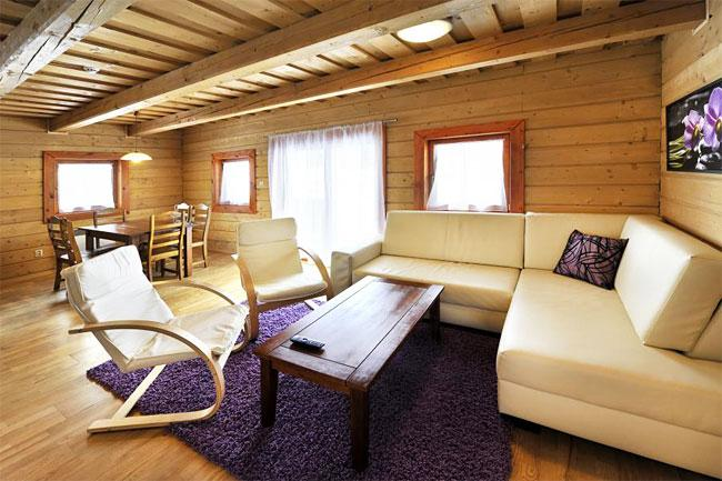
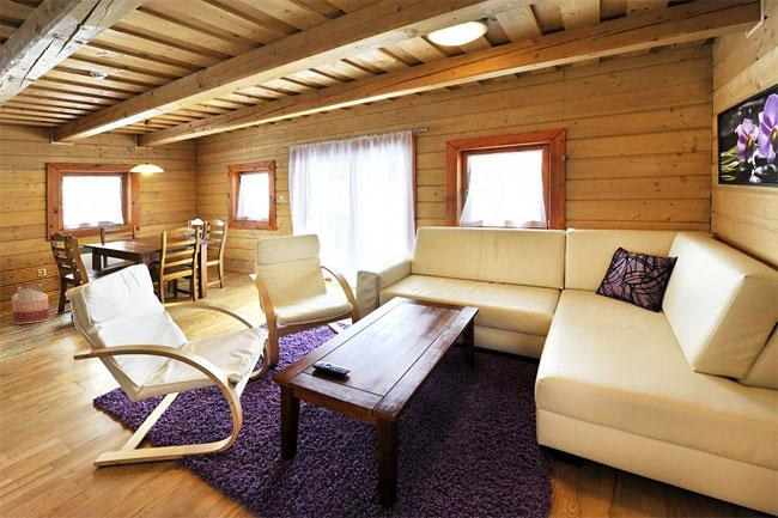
+ basket (30, 303)
